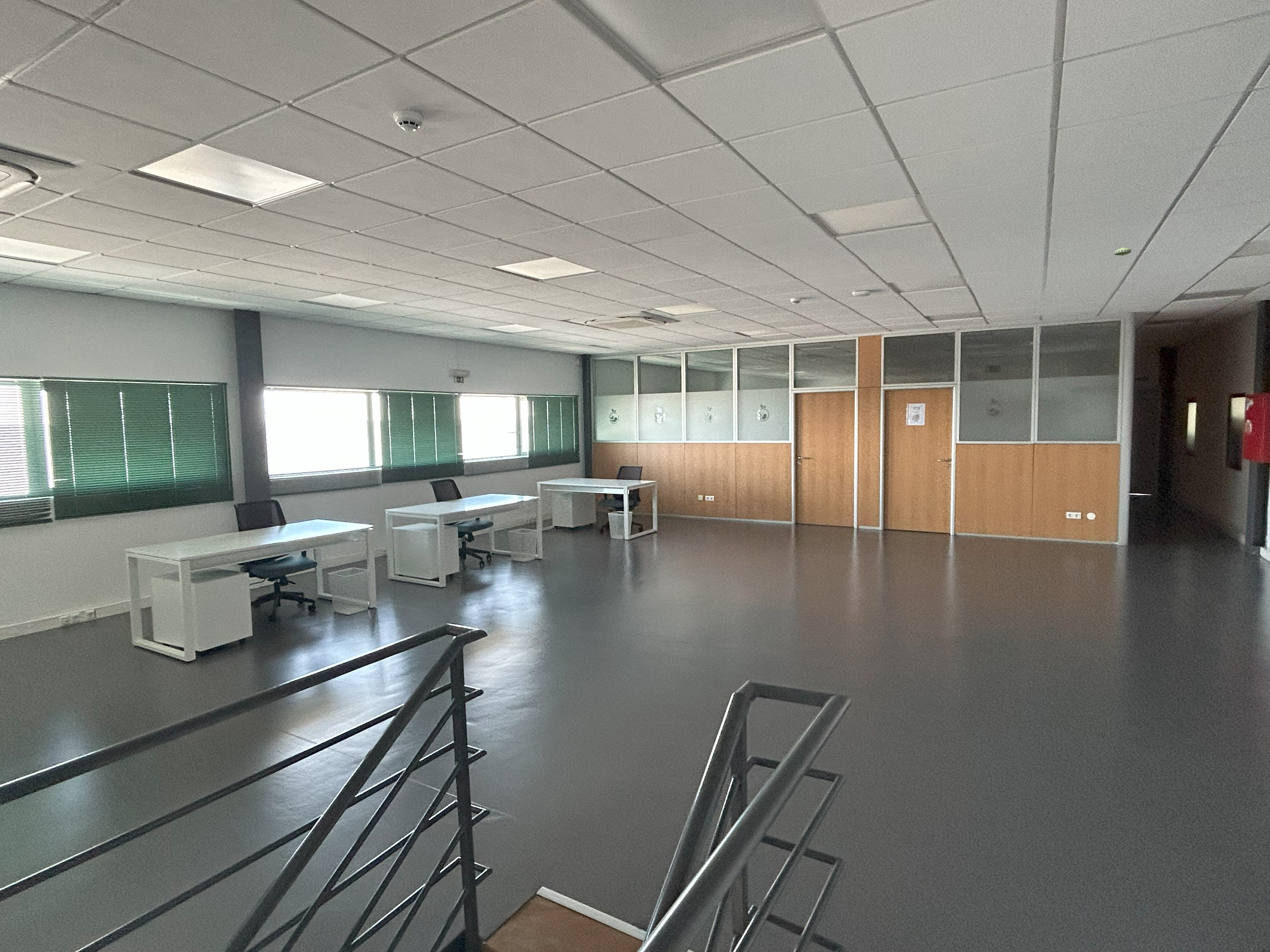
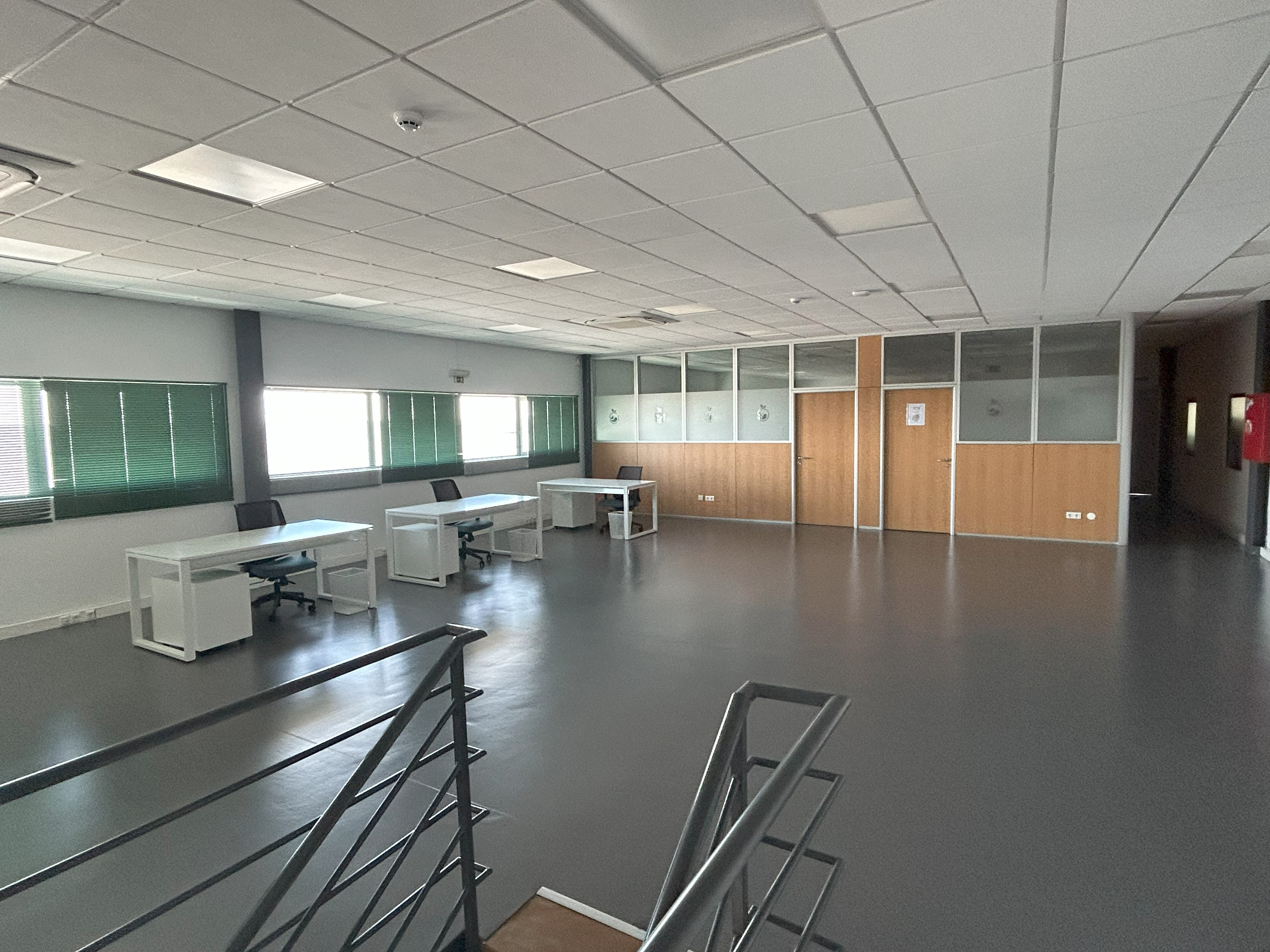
- smoke detector (1122, 252)
